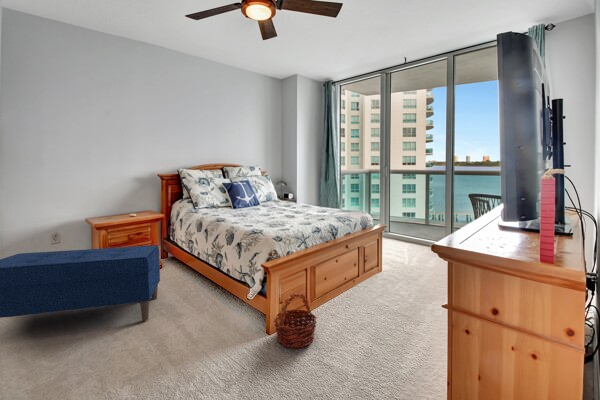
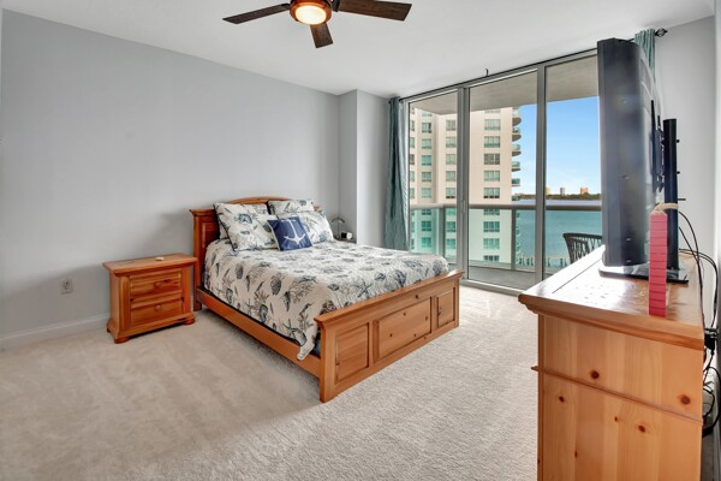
- basket (295, 316)
- bench (81, 286)
